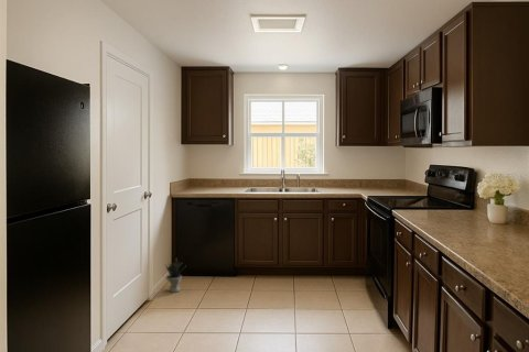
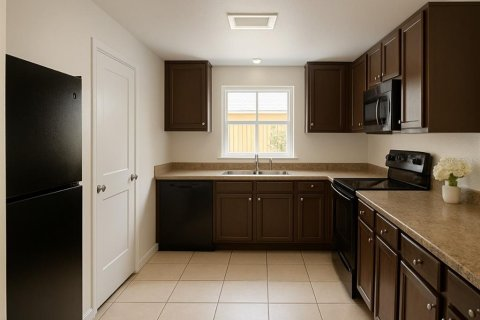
- potted plant (174, 274)
